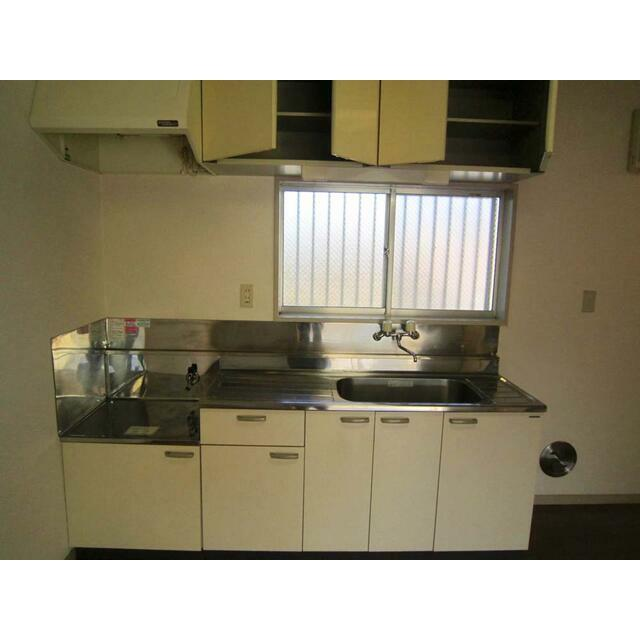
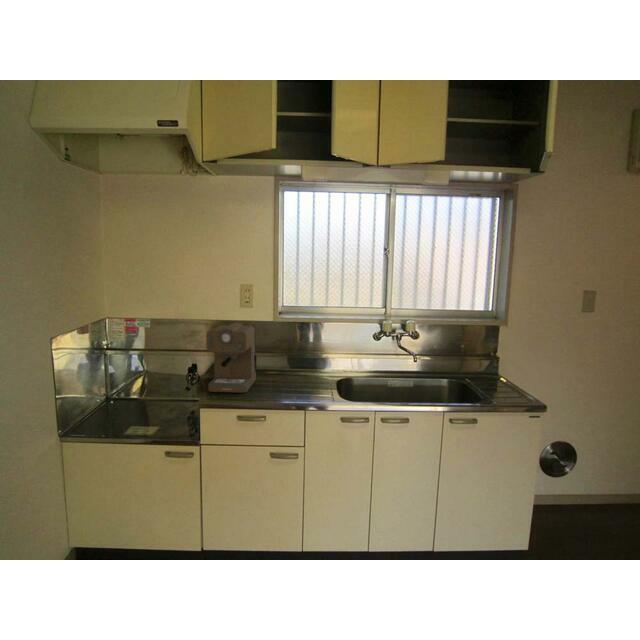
+ coffee maker (235, 356)
